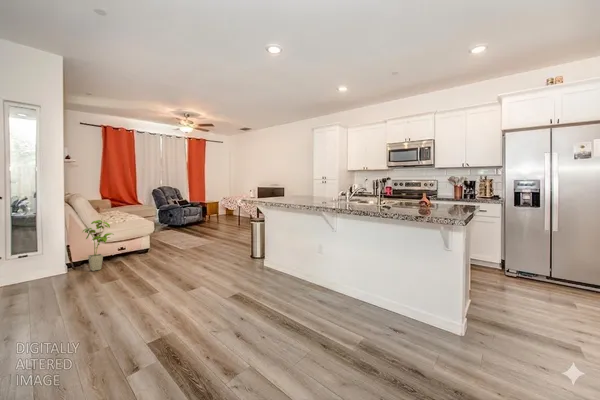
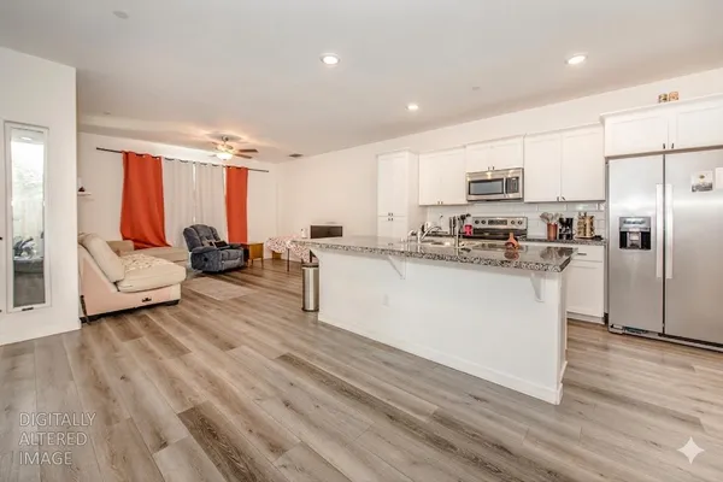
- house plant (98, 244)
